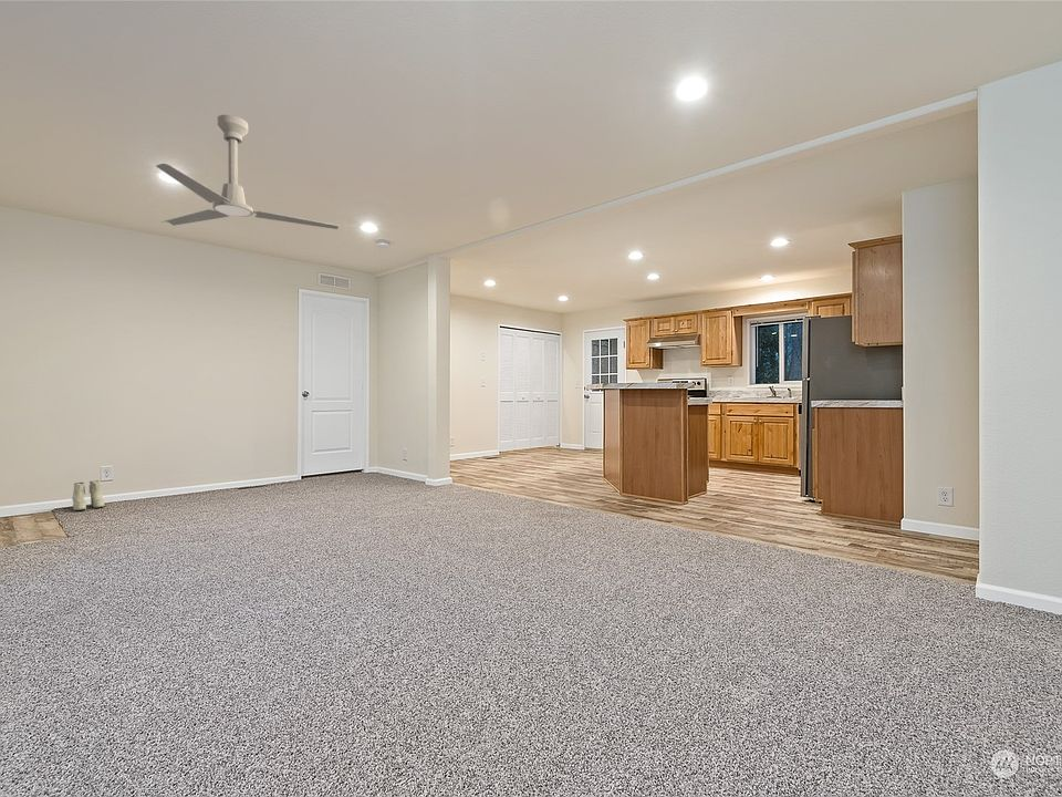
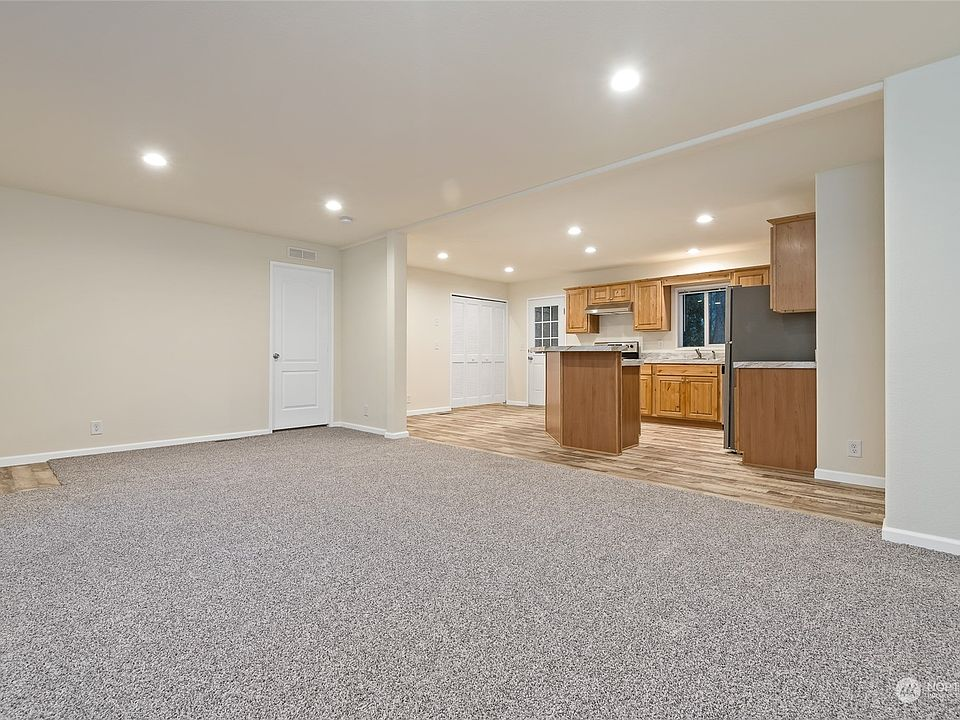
- boots (91, 495)
- ceiling fan (237, 168)
